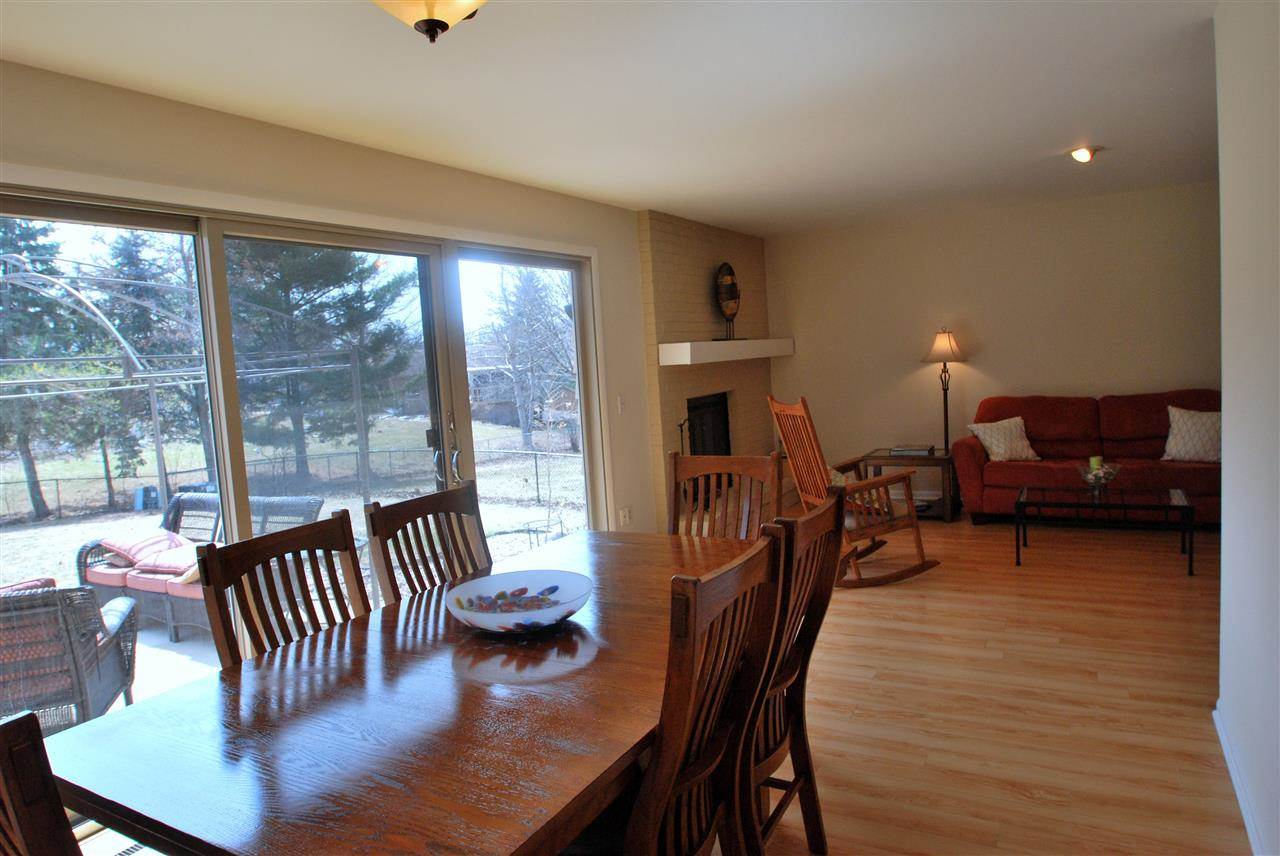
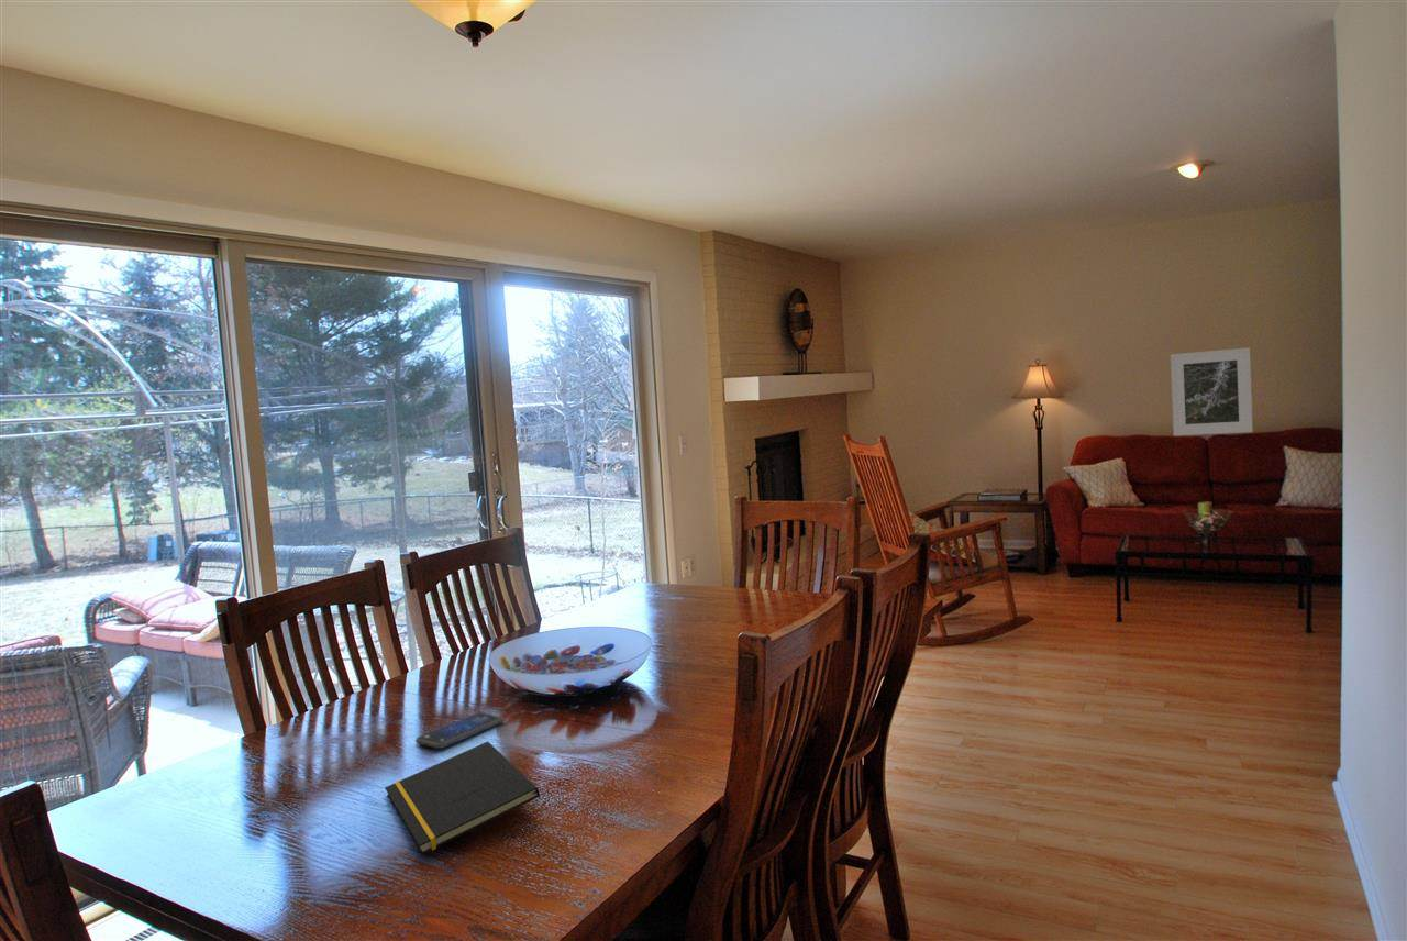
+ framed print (1210, 392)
+ smartphone (461, 729)
+ notepad (458, 791)
